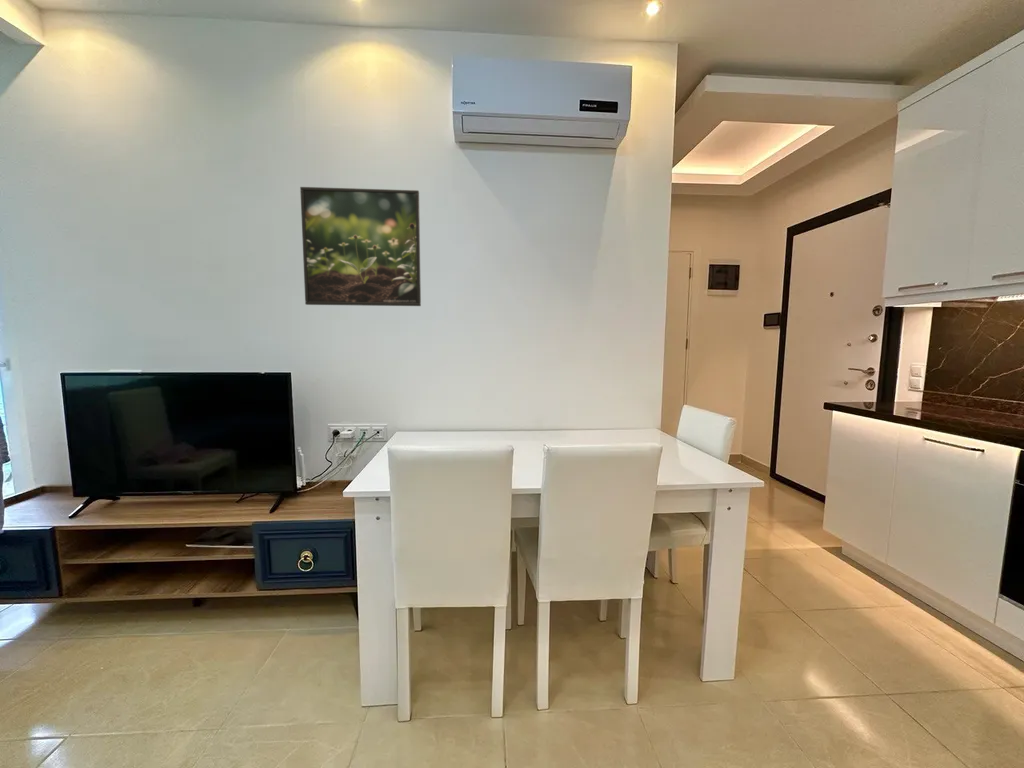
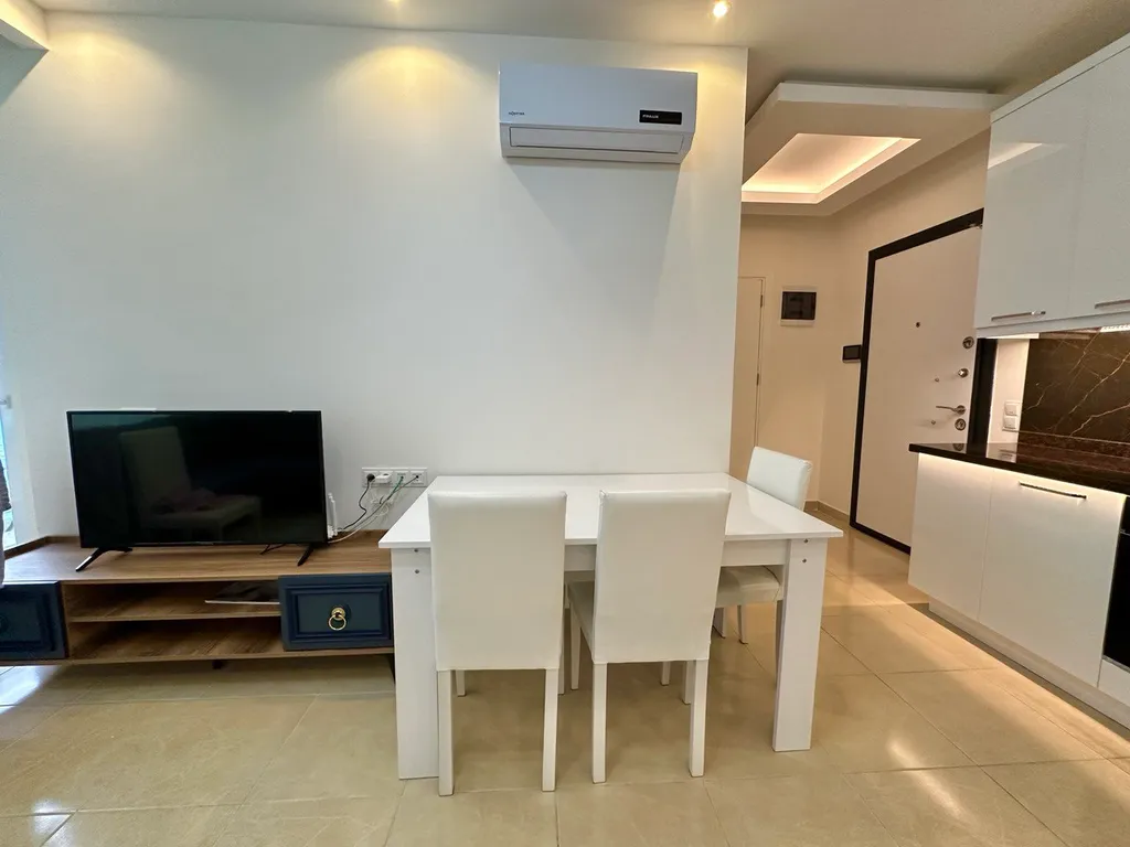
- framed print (362, 248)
